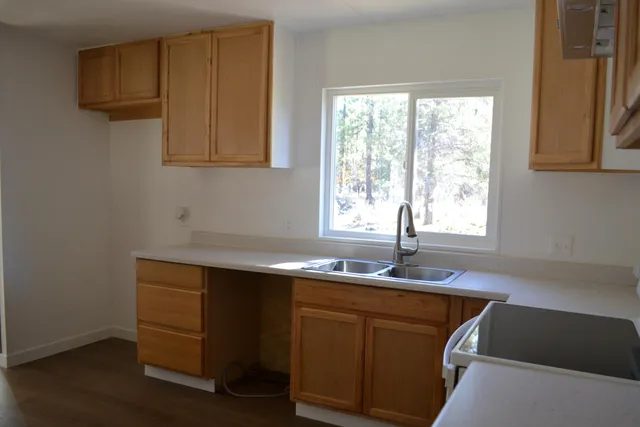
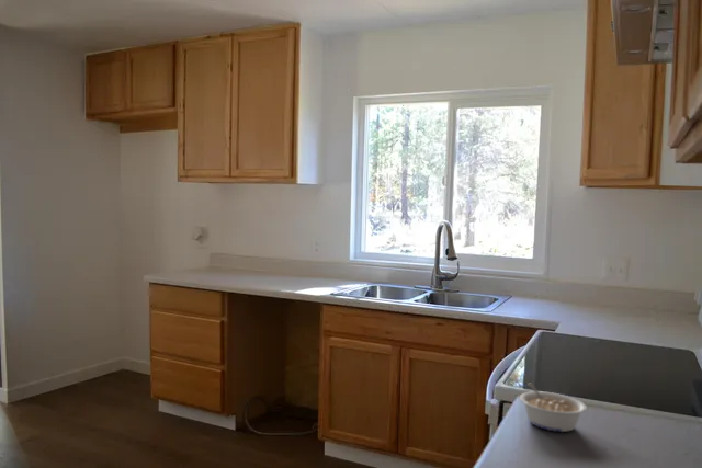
+ legume (550, 409)
